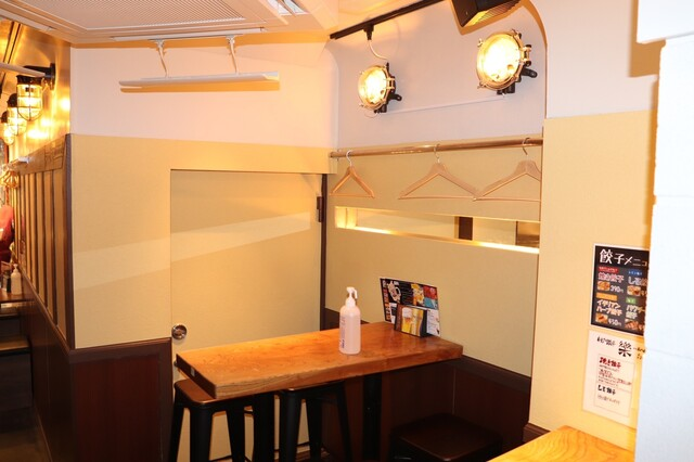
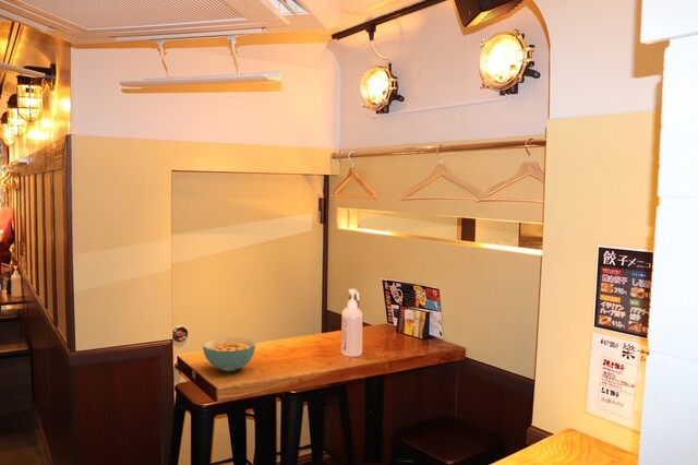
+ cereal bowl (229, 356)
